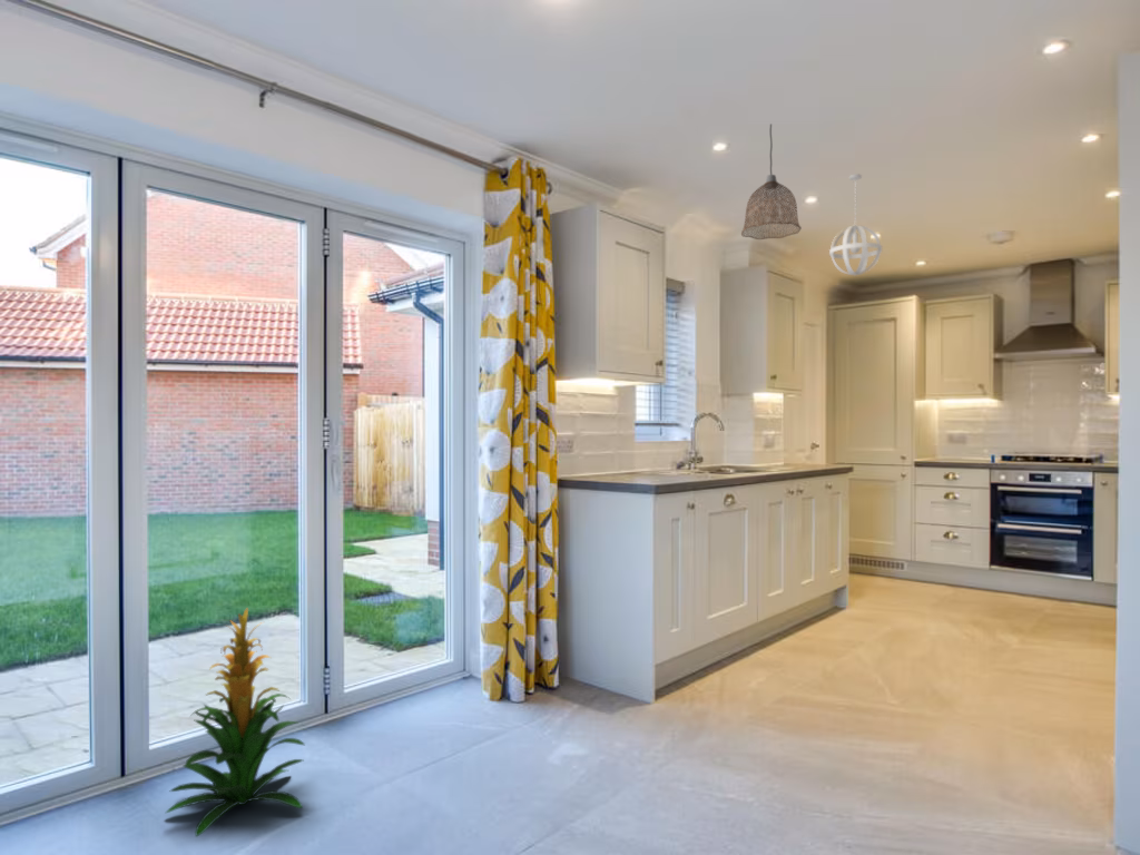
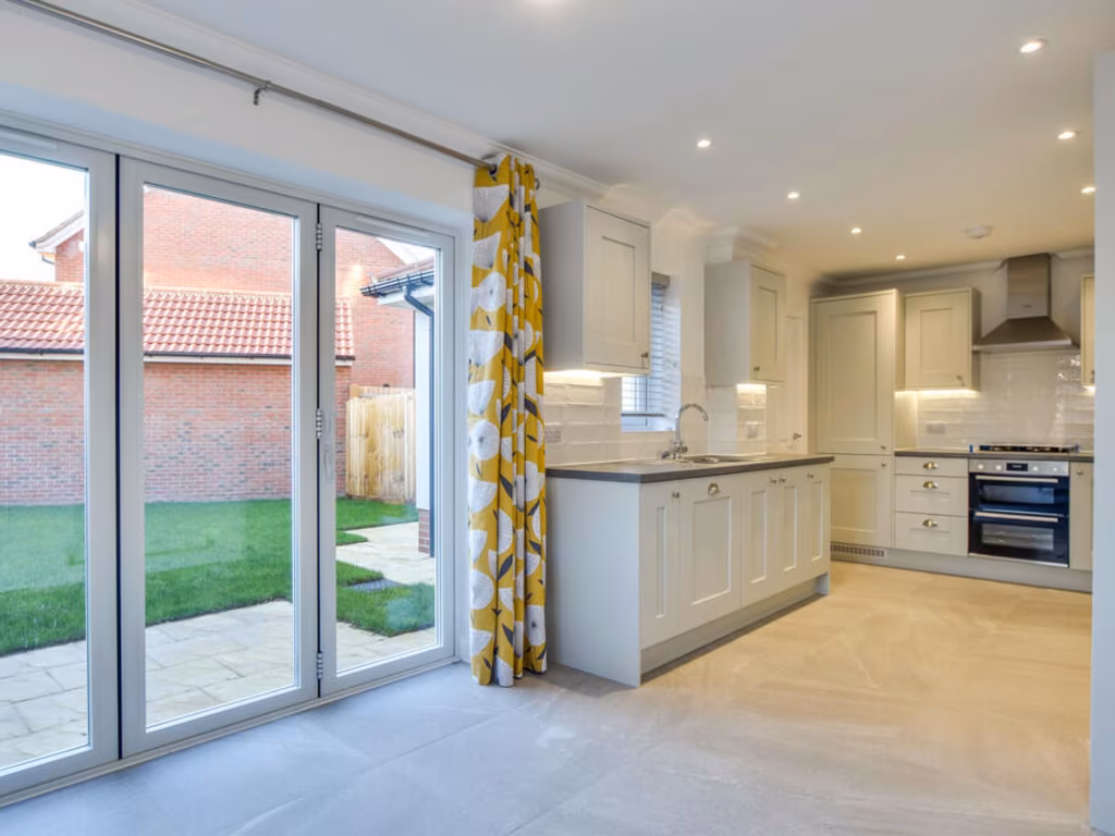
- pendant lamp (770, 178)
- indoor plant (242, 707)
- pendant light (855, 225)
